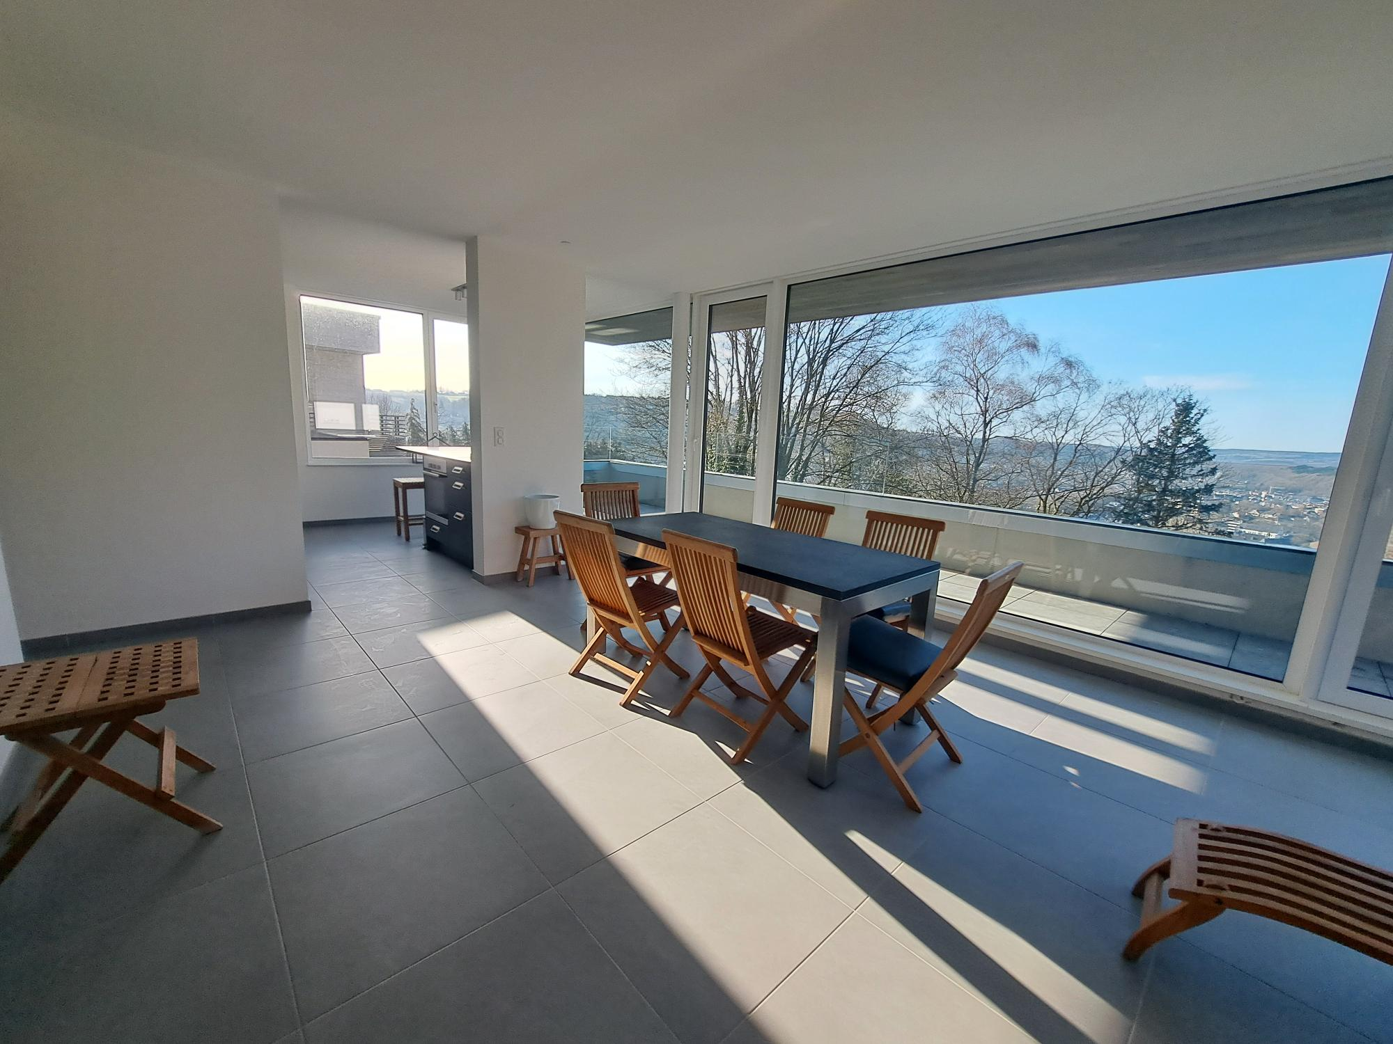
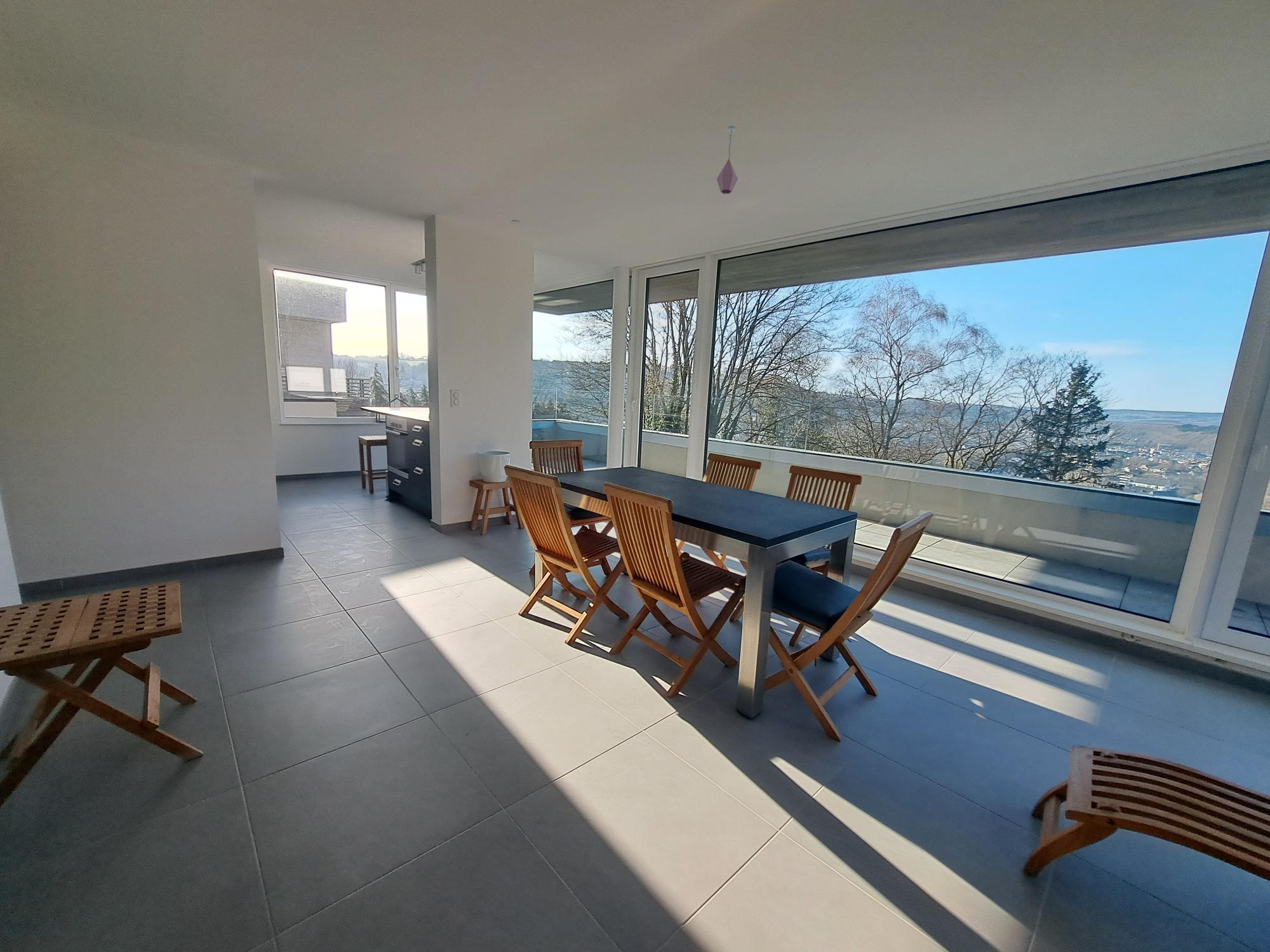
+ pendant light (728, 160)
